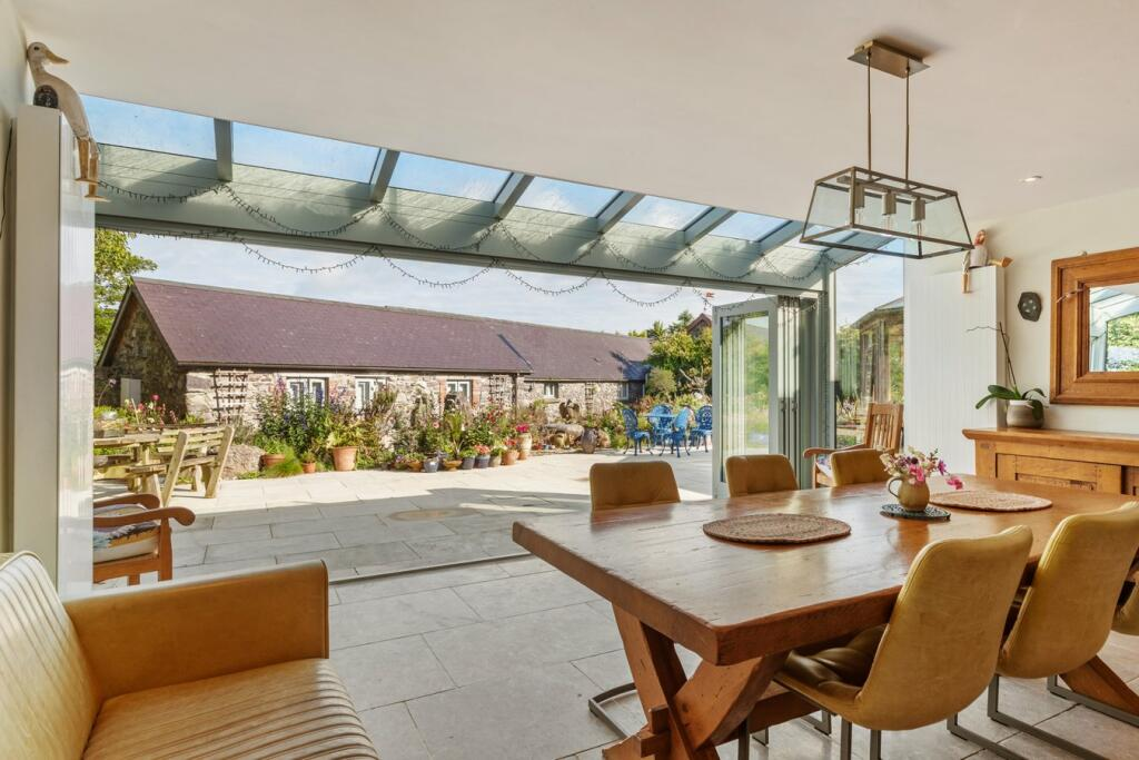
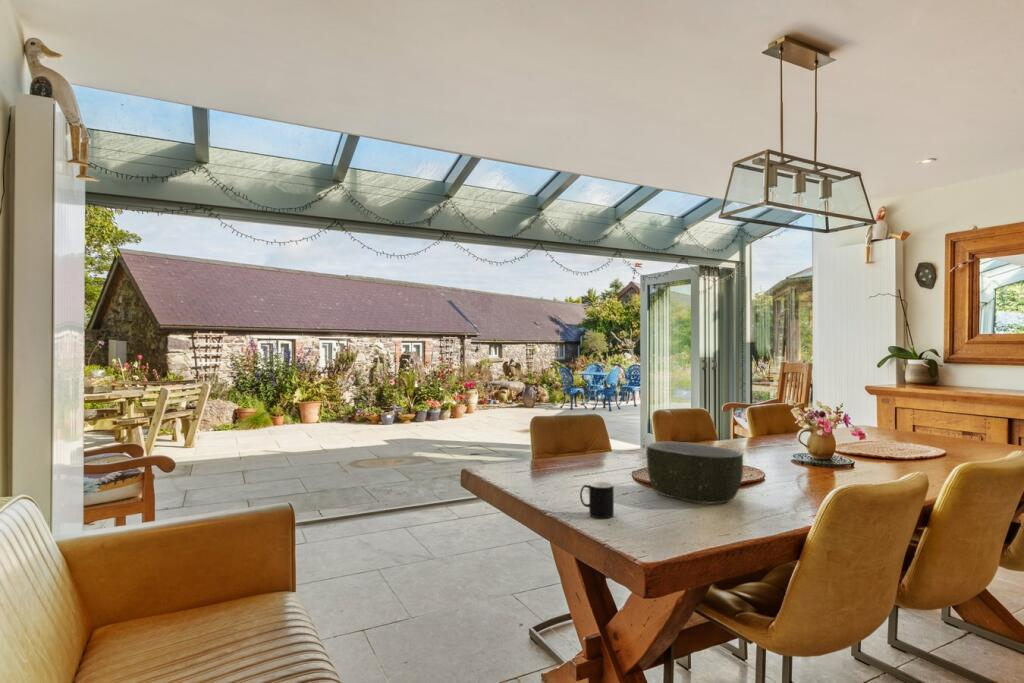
+ cup (596, 499)
+ bowl (693, 472)
